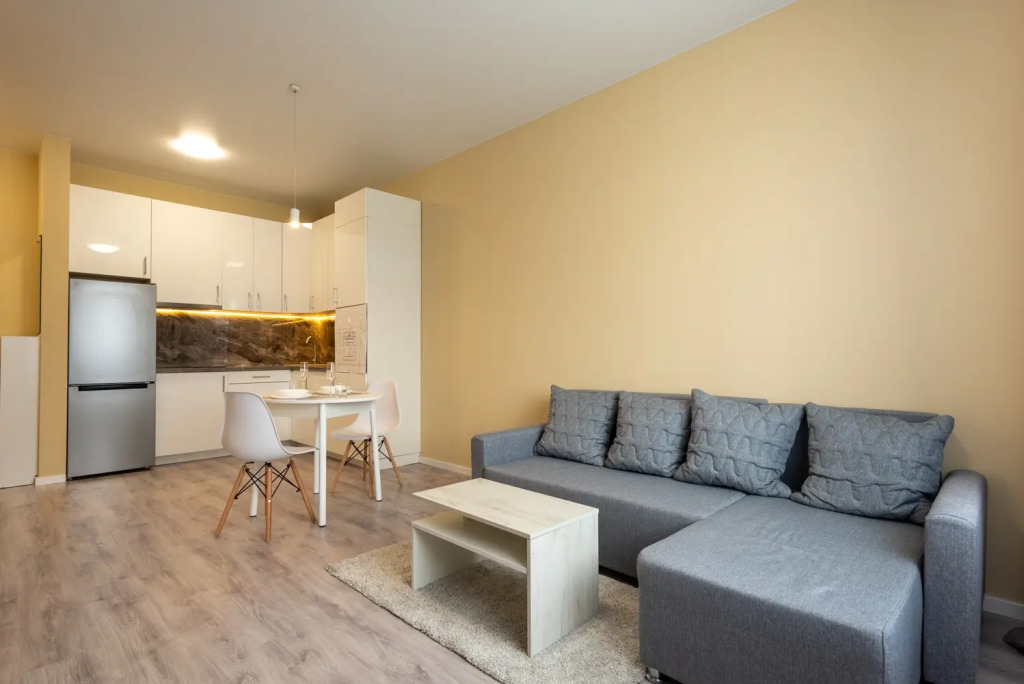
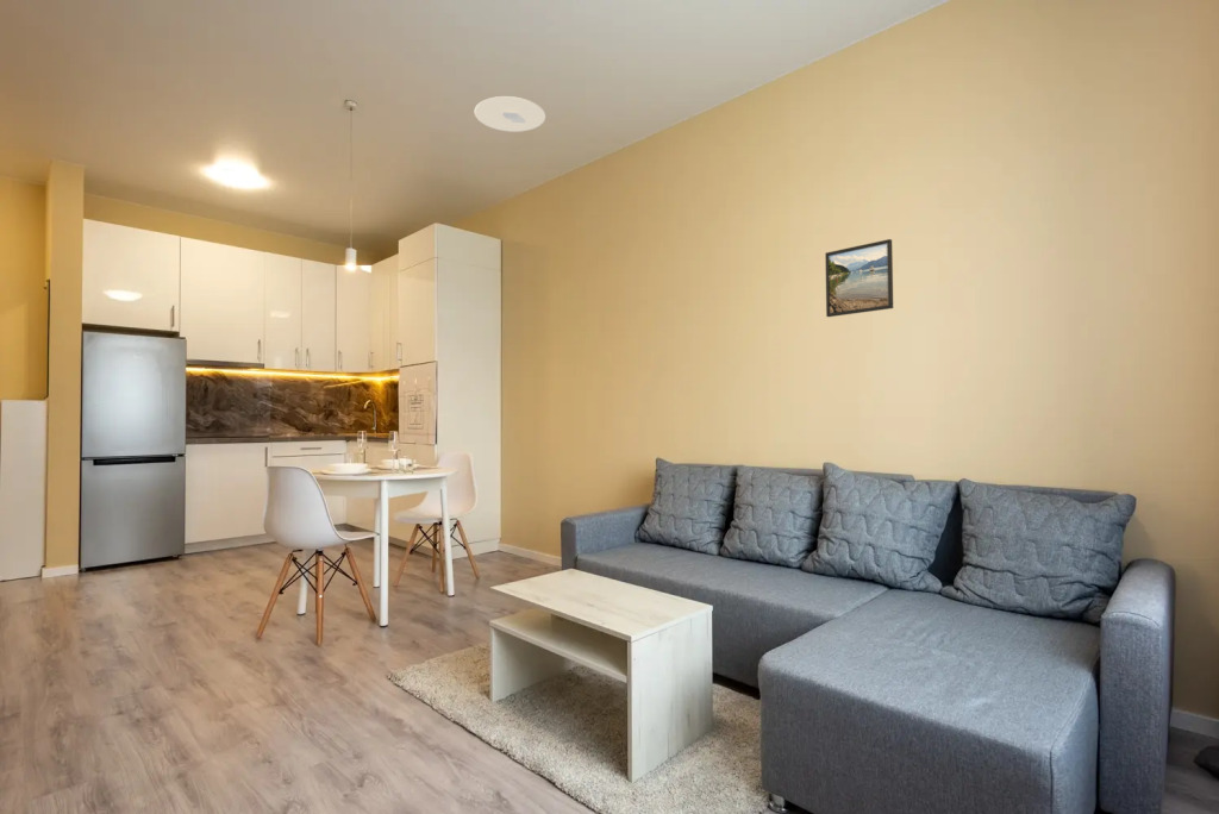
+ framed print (857, 278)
+ ceiling light (510, 111)
